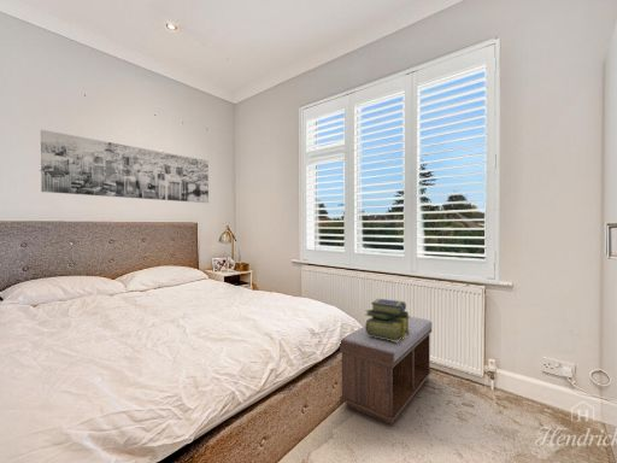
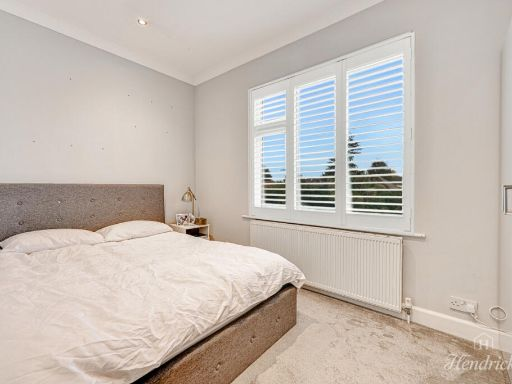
- wall art (140, 172)
- bench (390, 359)
- stack of books (387, 316)
